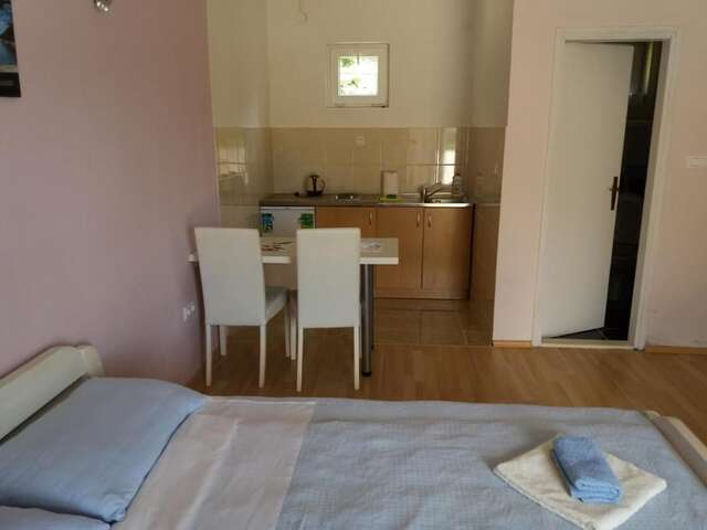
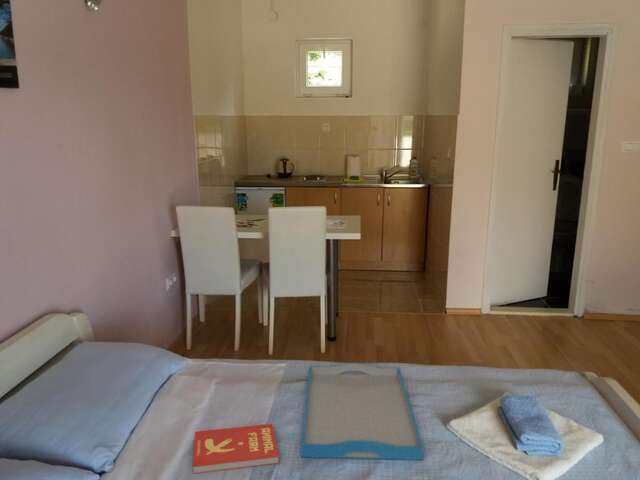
+ book (235, 446)
+ tray (357, 403)
